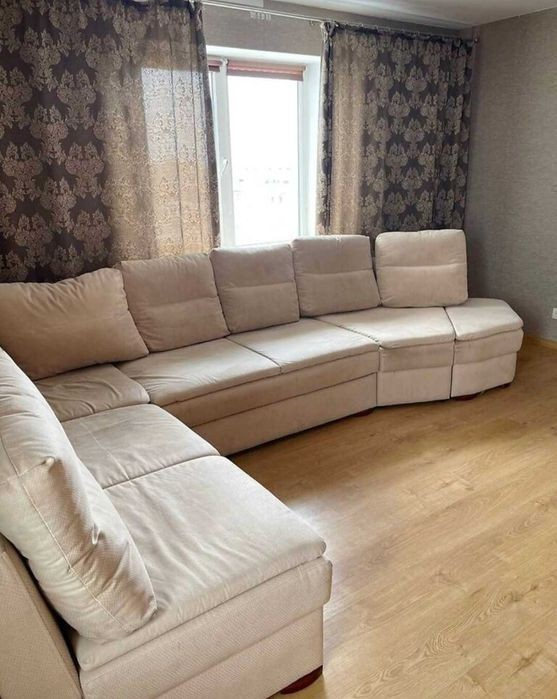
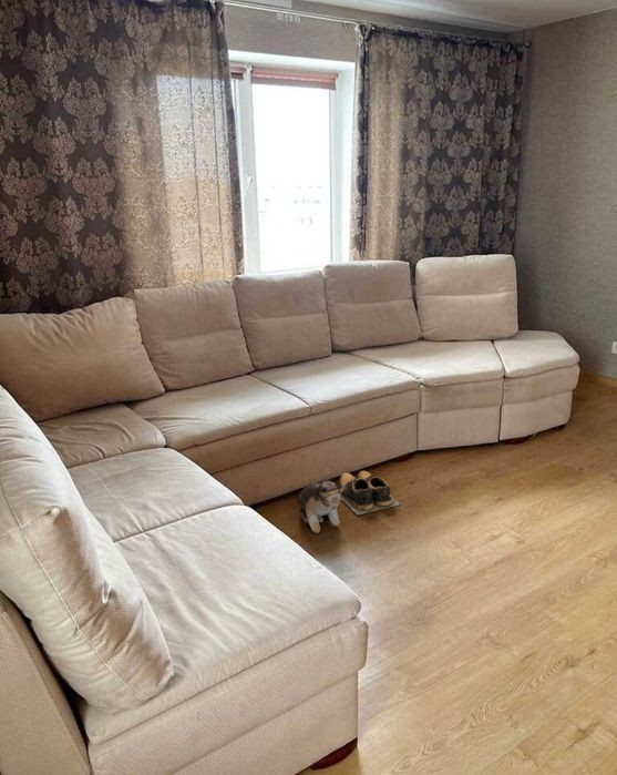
+ plush toy (317, 493)
+ shoes (363, 486)
